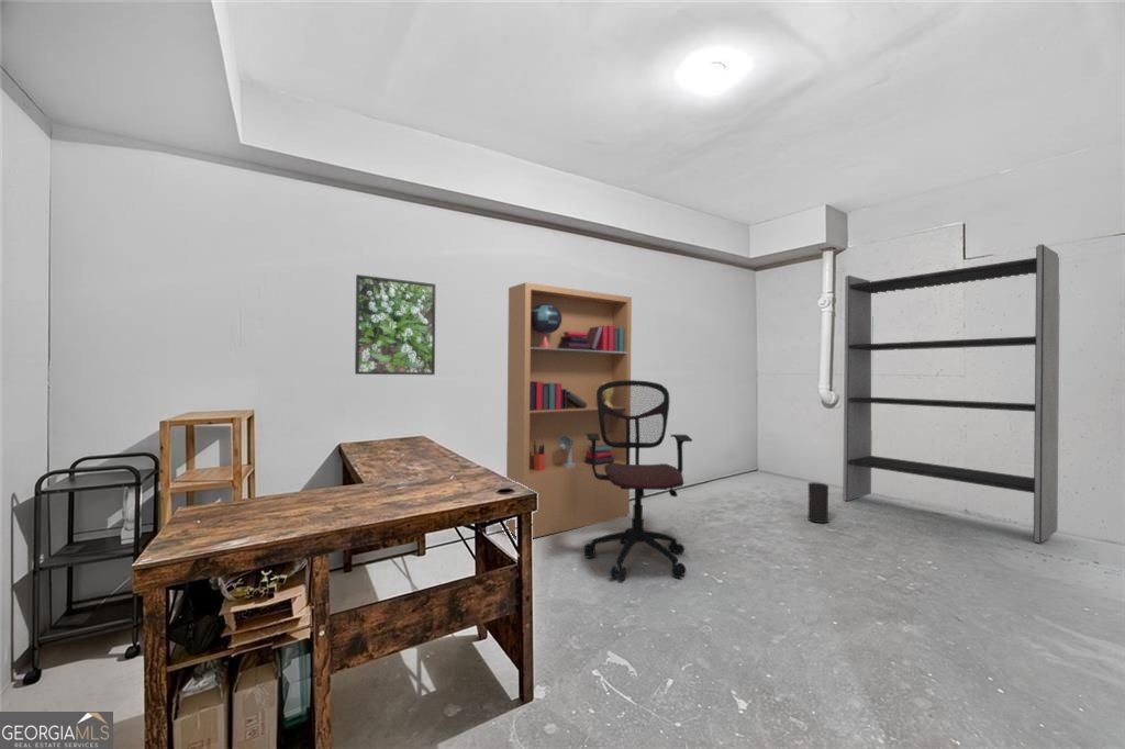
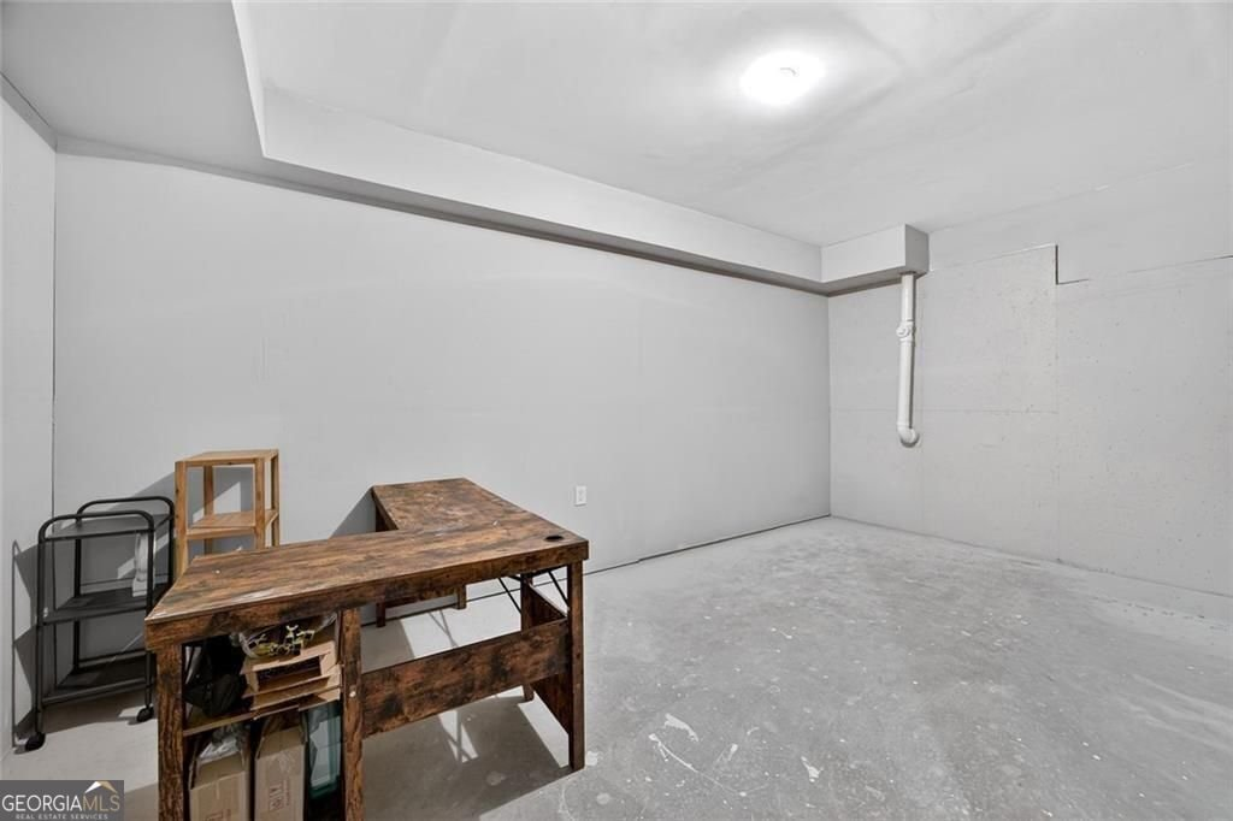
- office chair (636, 469)
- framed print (397, 326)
- speaker (817, 502)
- shelving unit (939, 400)
- bookcase (572, 407)
